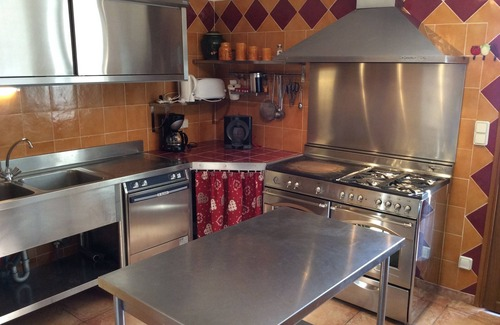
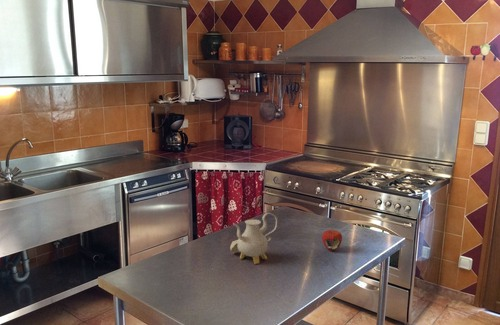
+ apple (331, 239)
+ teapot (250, 223)
